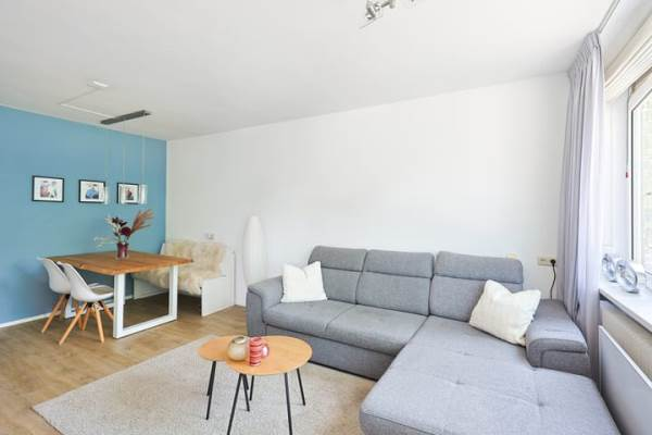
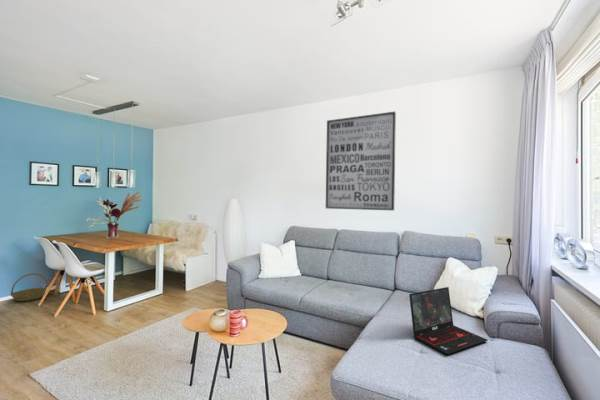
+ laptop (447, 317)
+ basket (31, 288)
+ wall art (358, 163)
